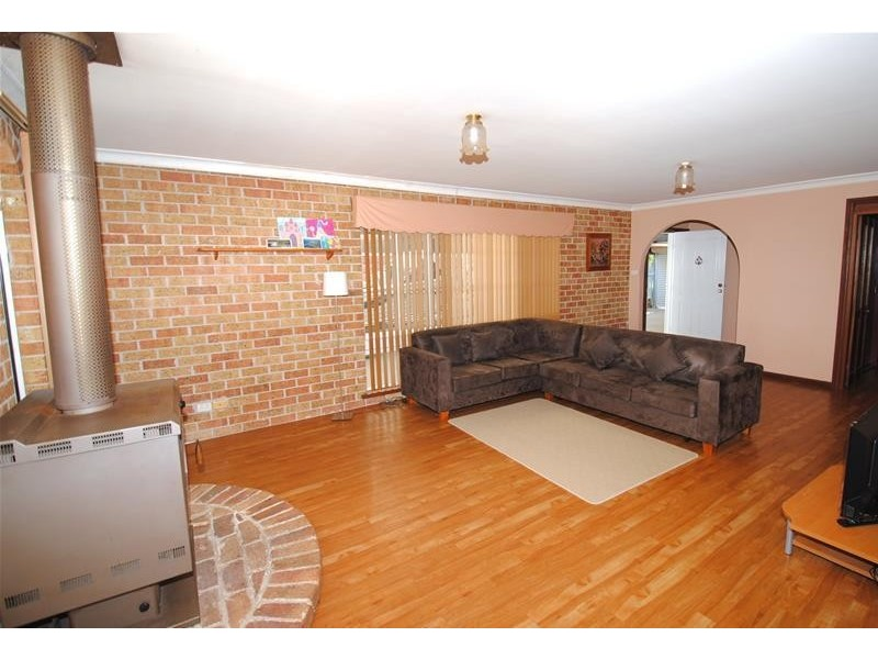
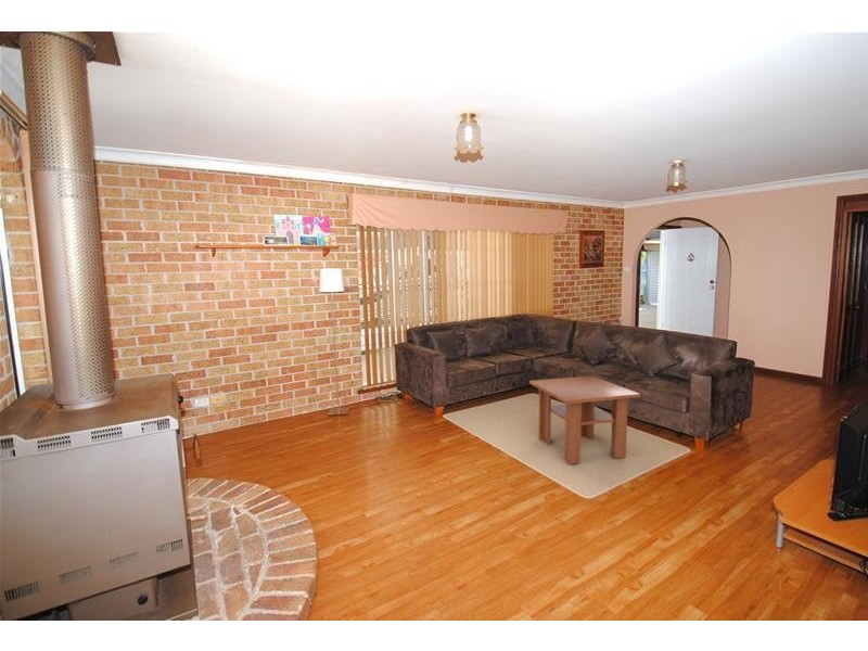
+ coffee table (580, 418)
